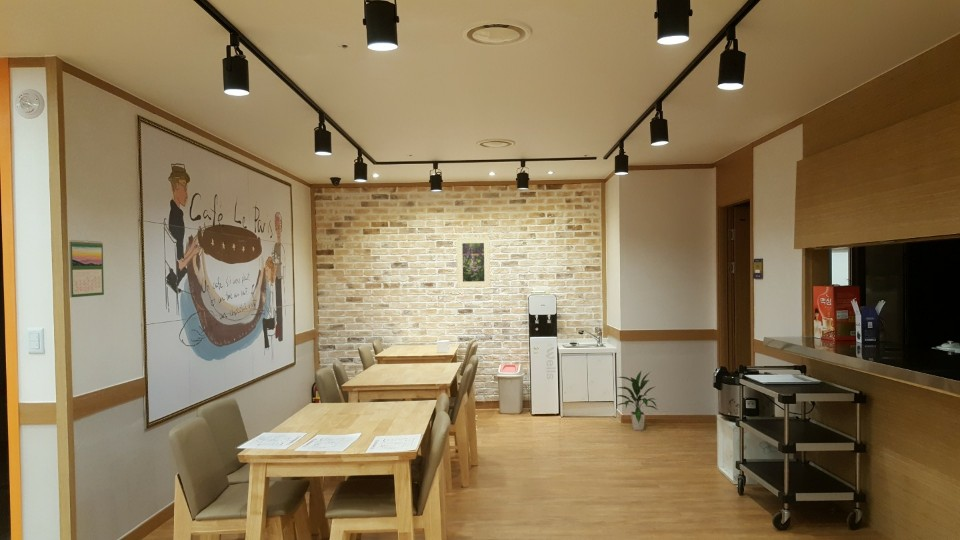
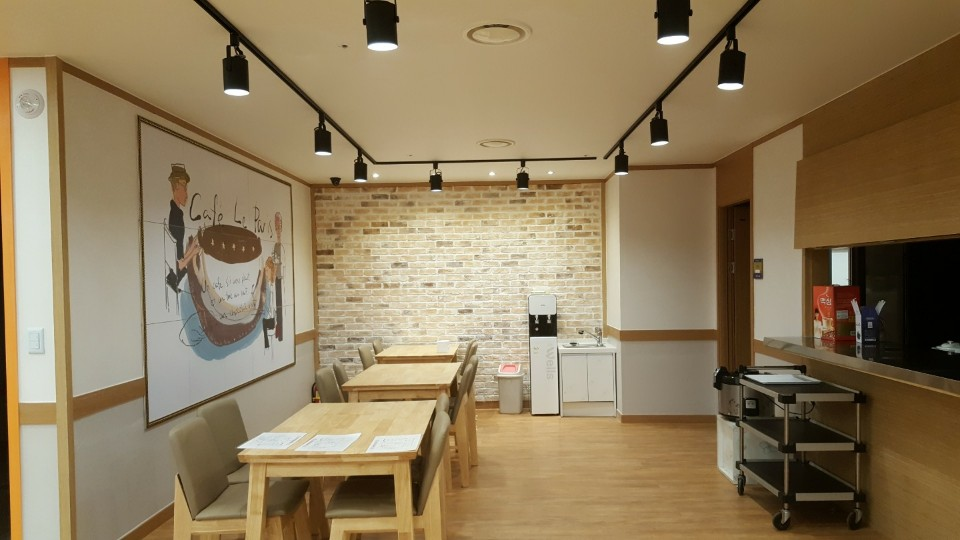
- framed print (473, 262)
- indoor plant (636, 399)
- calendar (87, 268)
